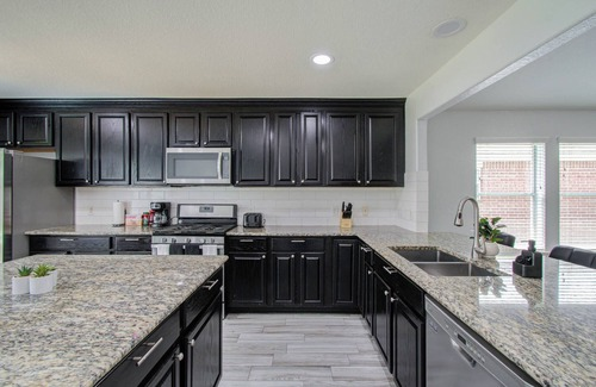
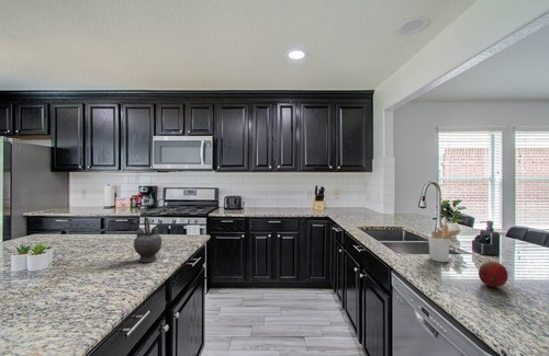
+ fruit (492, 273)
+ teapot (147, 238)
+ utensil holder (444, 243)
